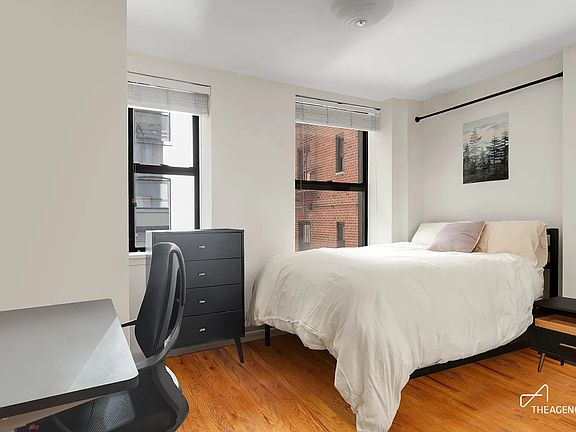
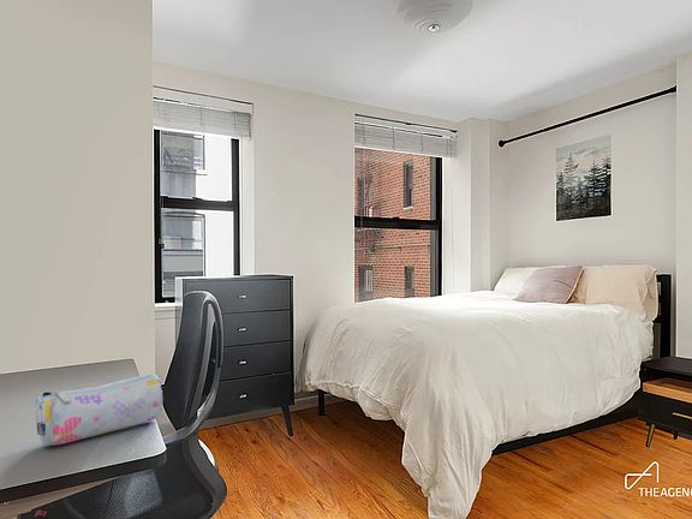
+ pencil case (101, 406)
